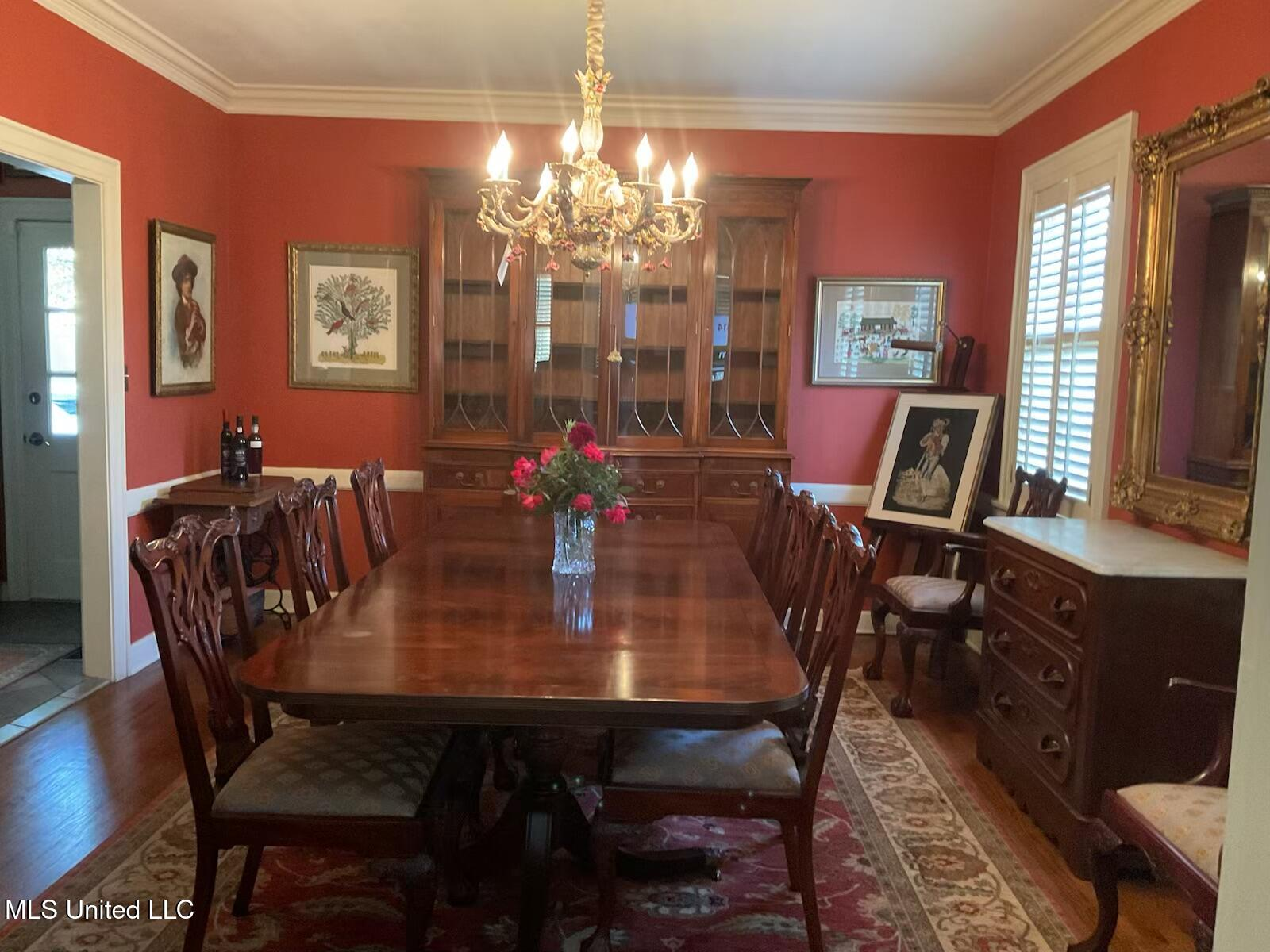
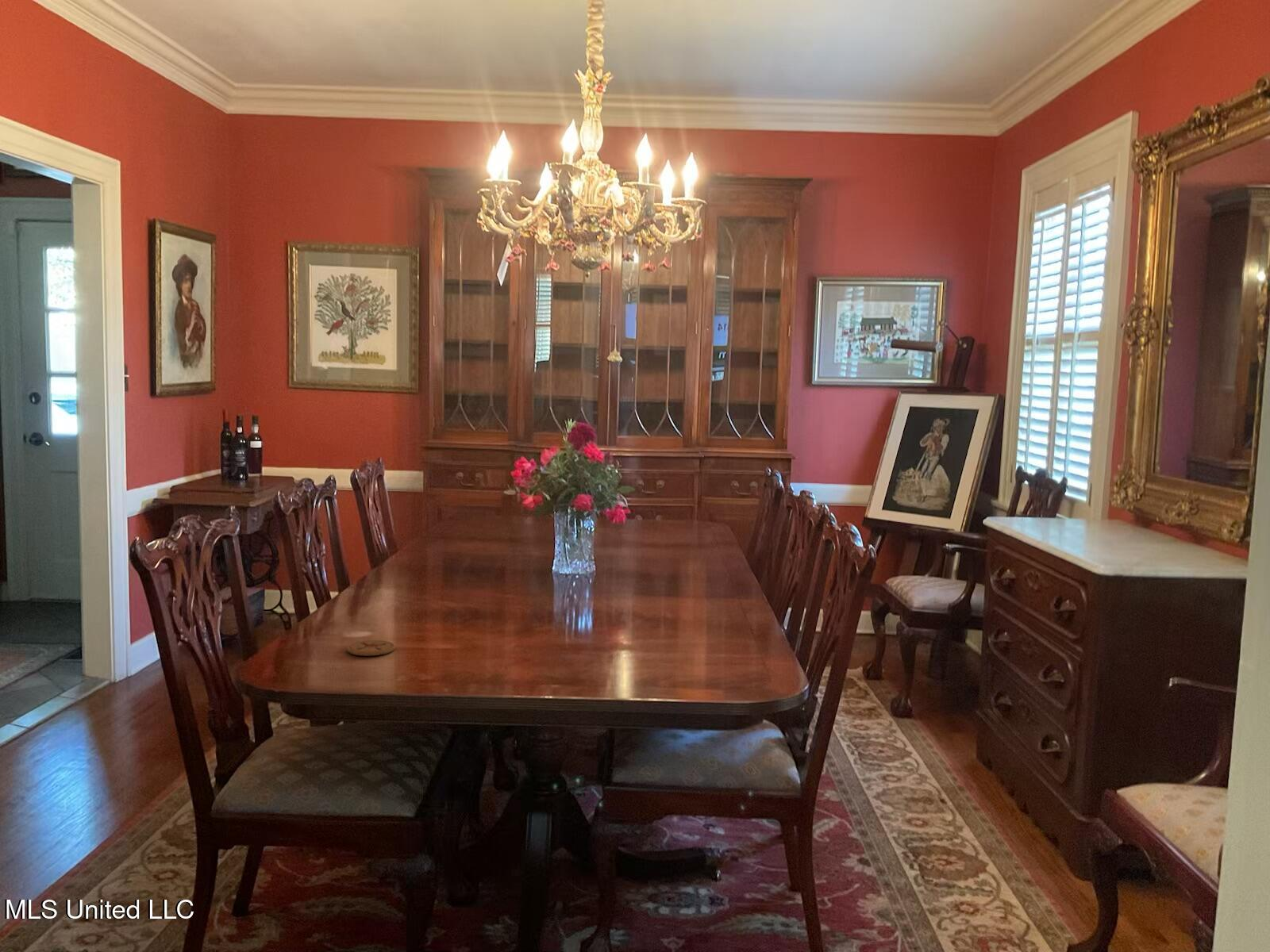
+ coaster (371, 647)
